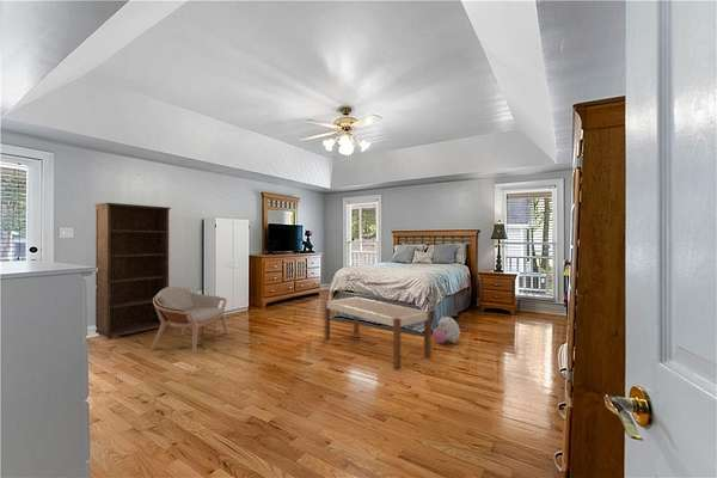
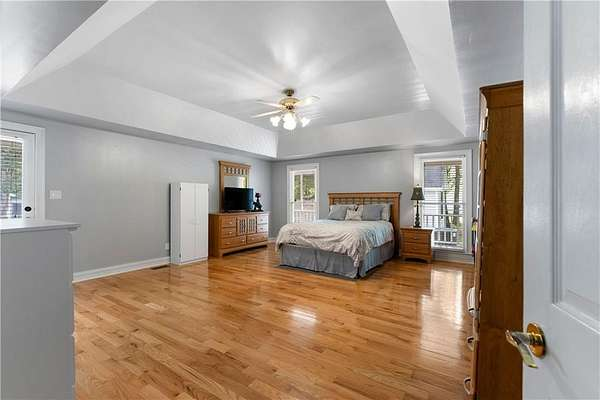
- plush toy (446, 329)
- armchair (188, 314)
- bookcase (134, 268)
- bench (373, 320)
